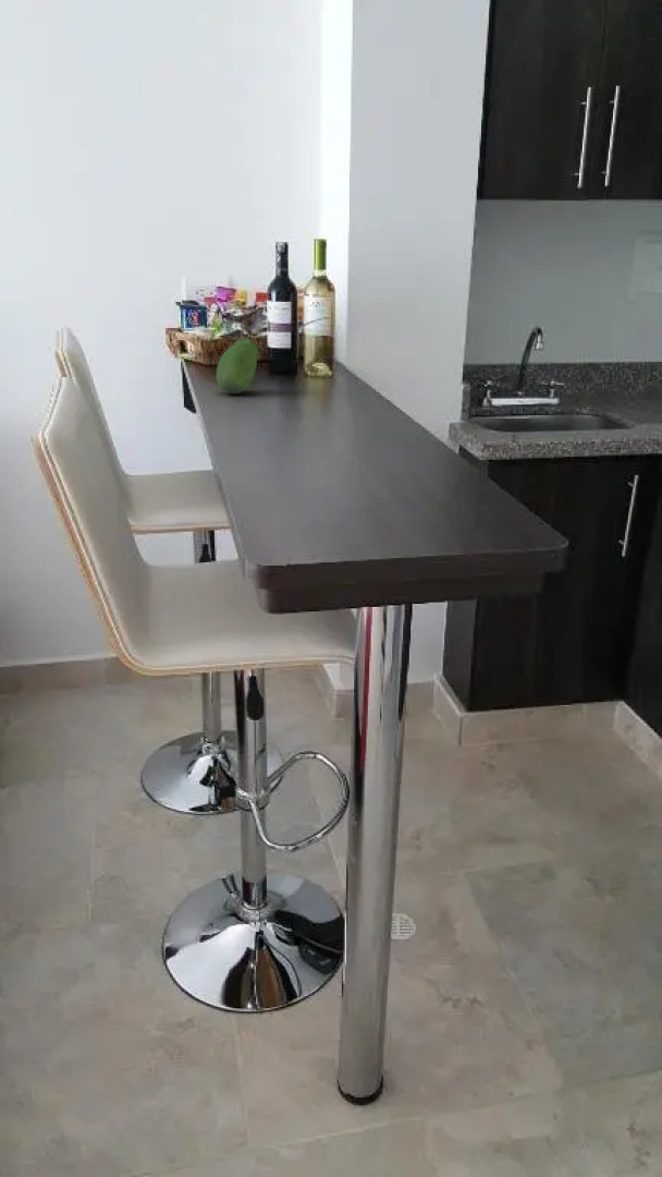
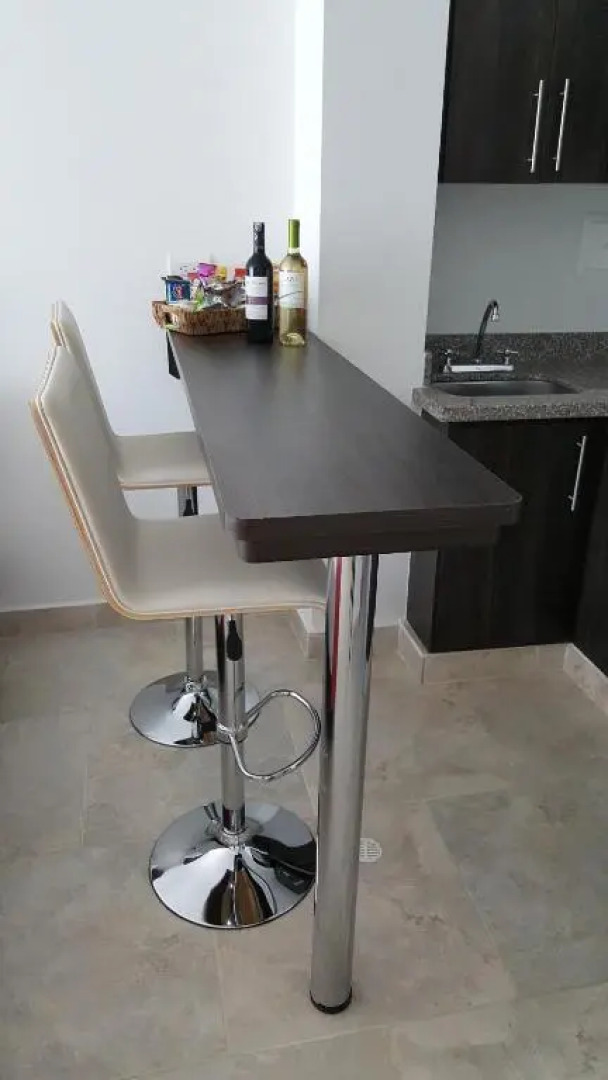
- fruit (235, 365)
